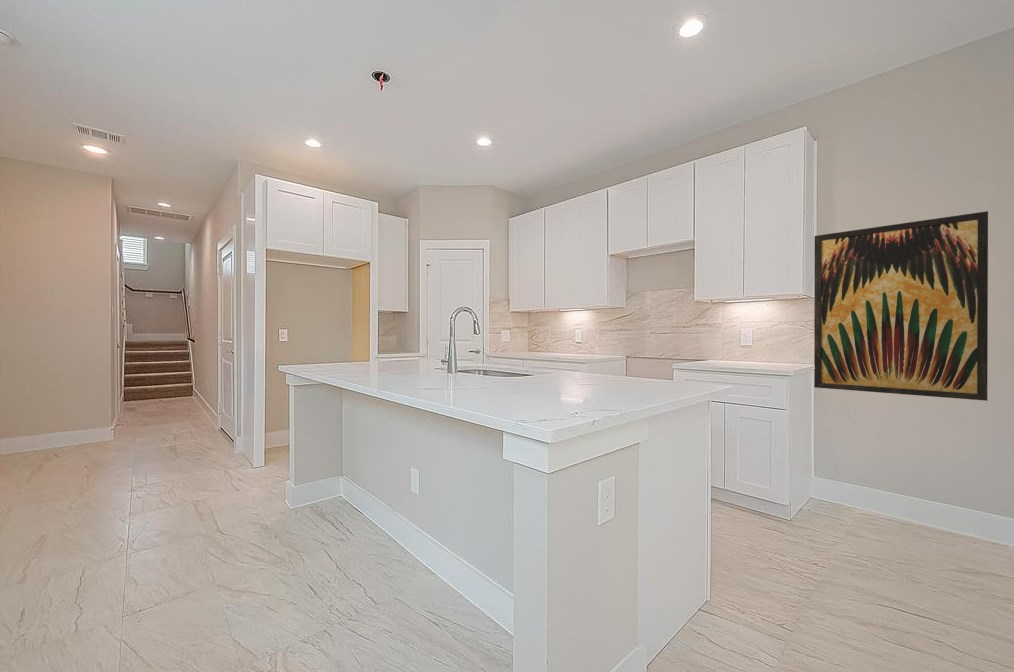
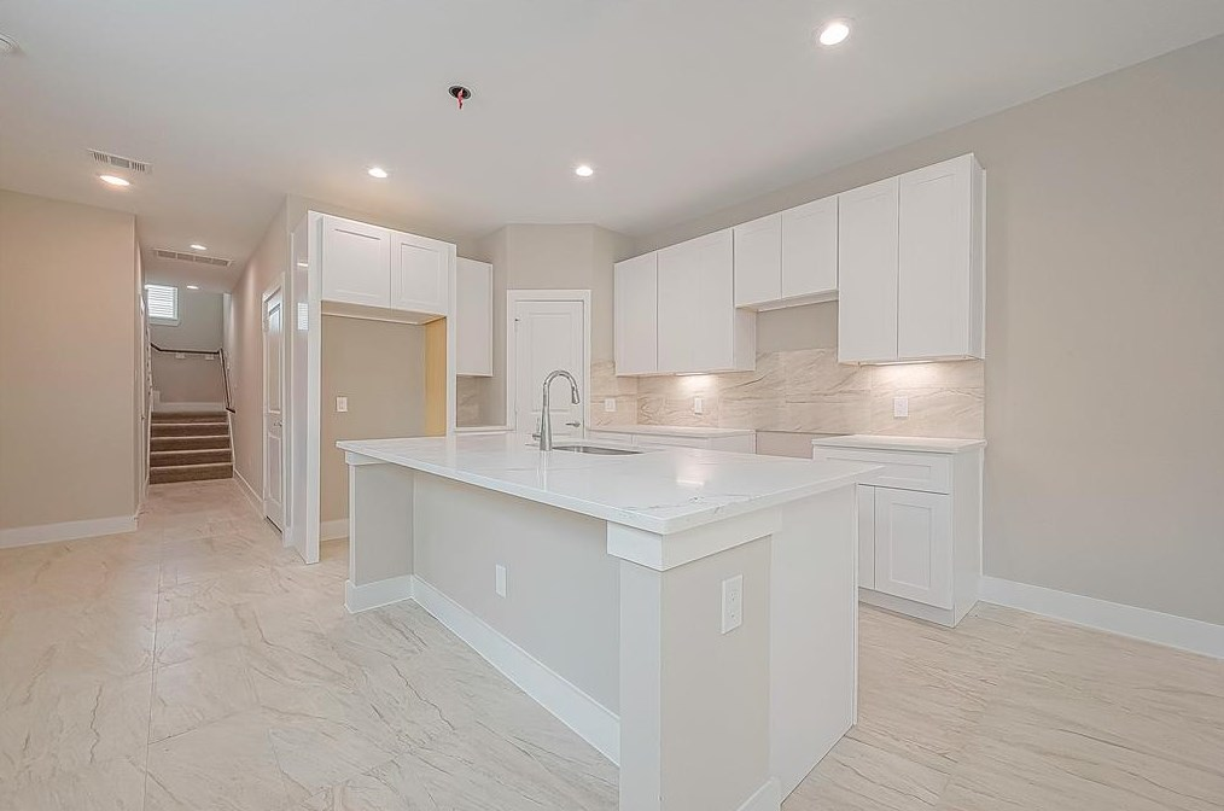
- wall art (891, 309)
